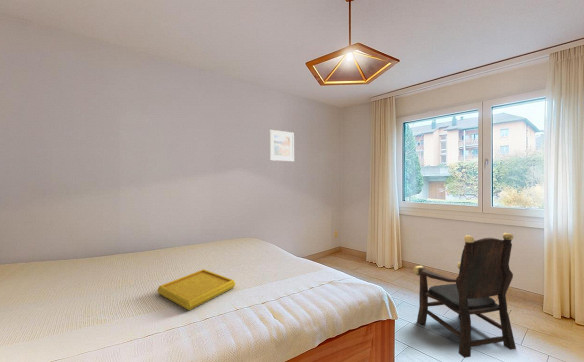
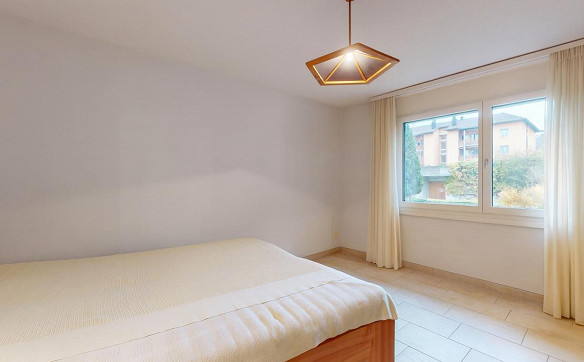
- armchair (462, 280)
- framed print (282, 146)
- serving tray (197, 286)
